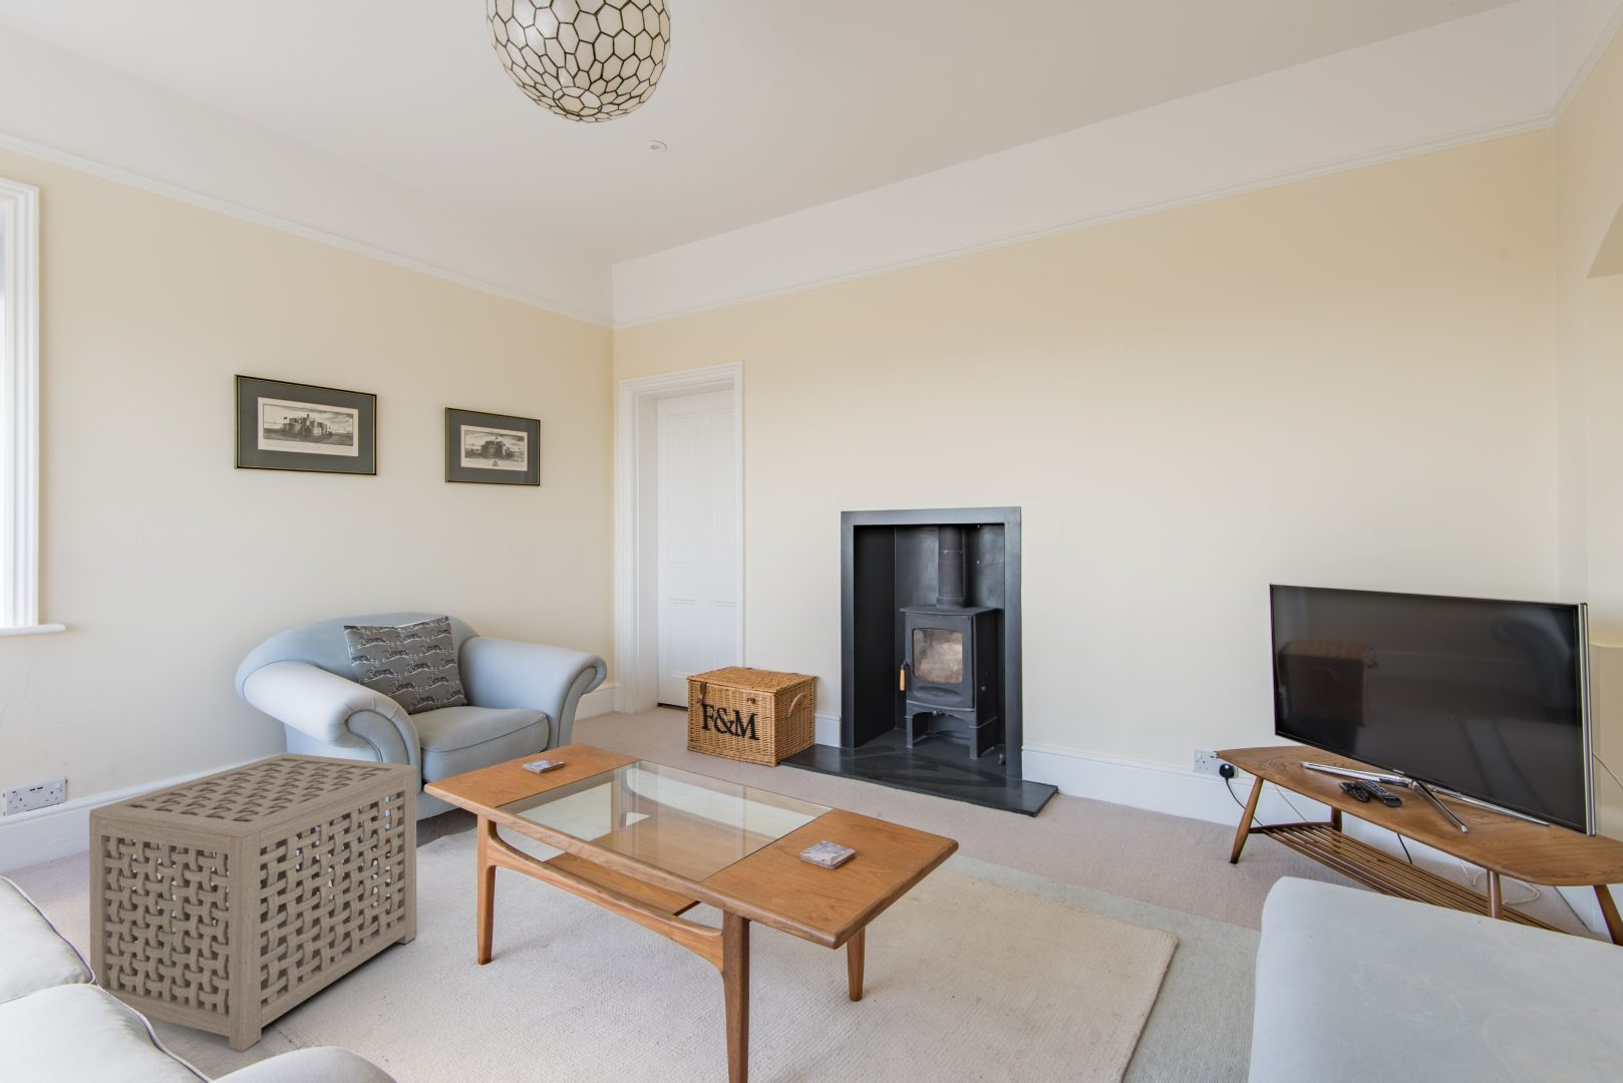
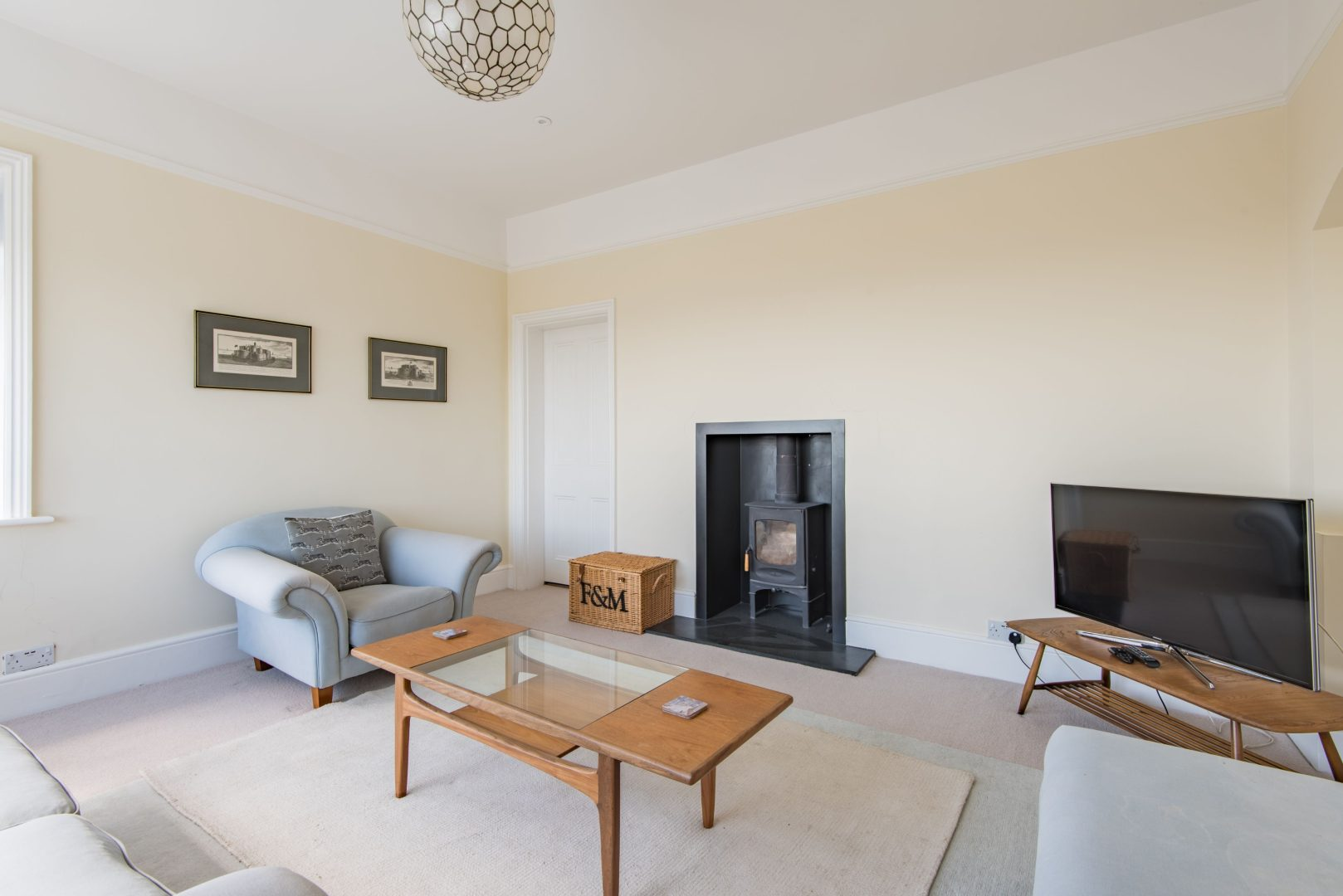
- side table (267, 879)
